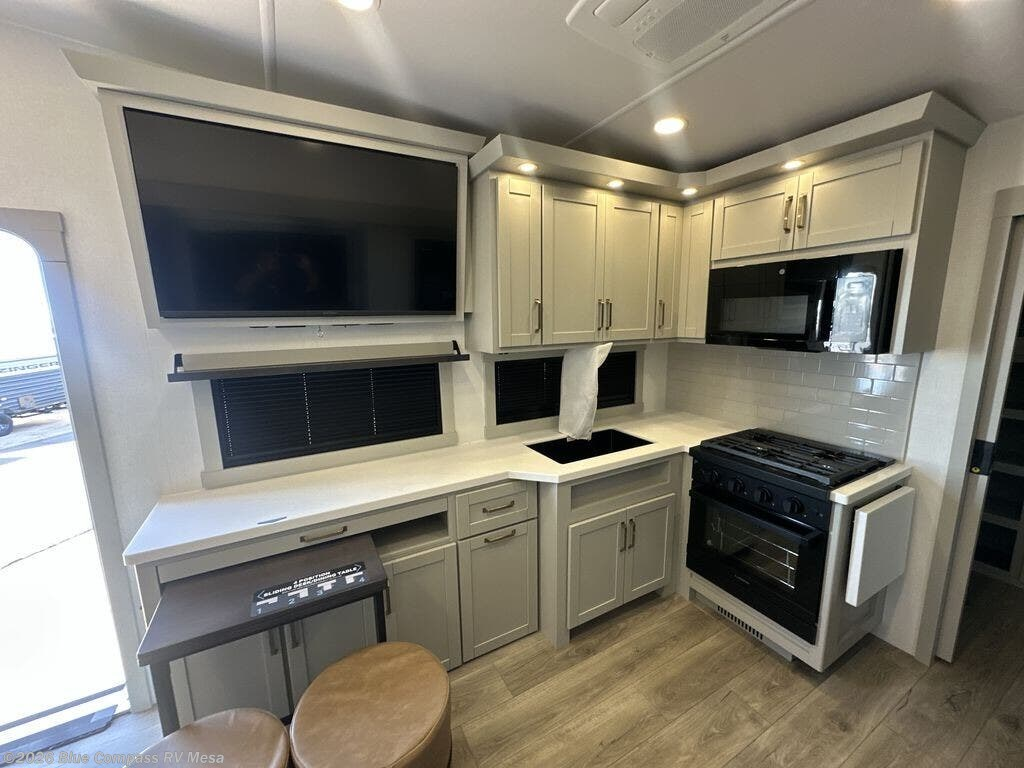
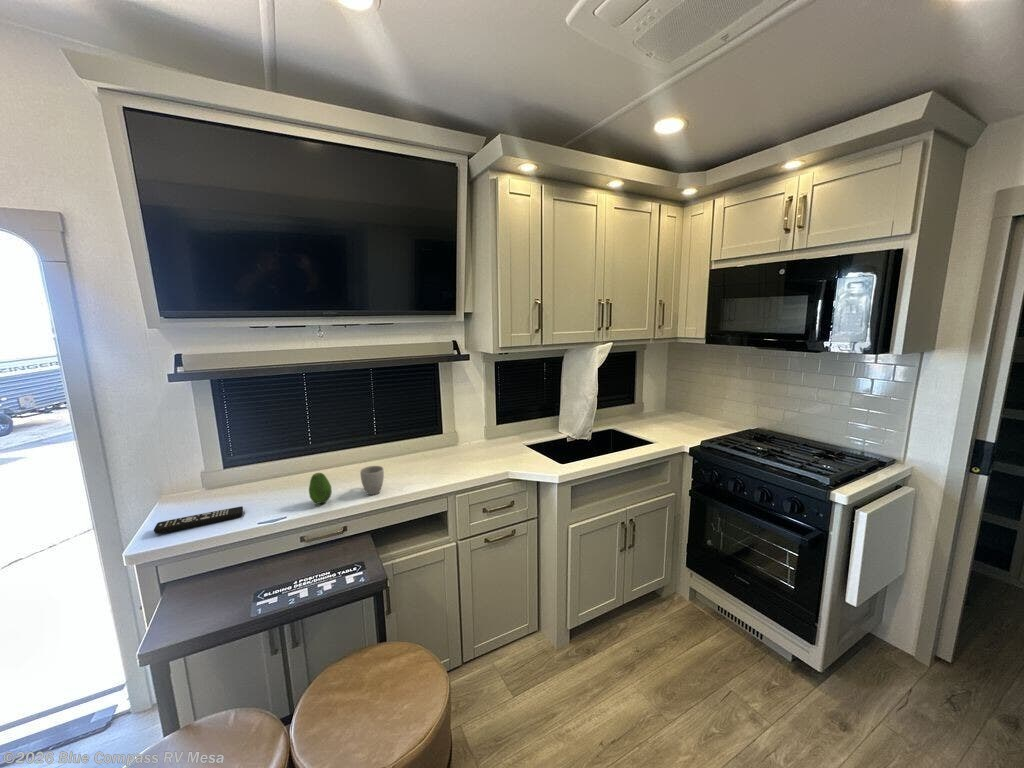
+ fruit (320, 488)
+ mug (371, 479)
+ remote control (200, 519)
